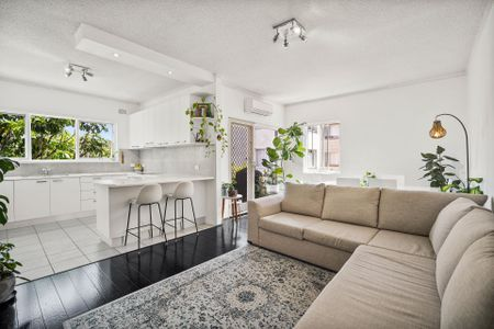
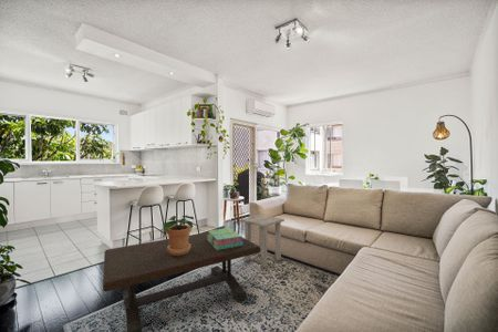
+ side table (262, 239)
+ stack of books (224, 237)
+ coffee table (184, 271)
+ potted plant (175, 235)
